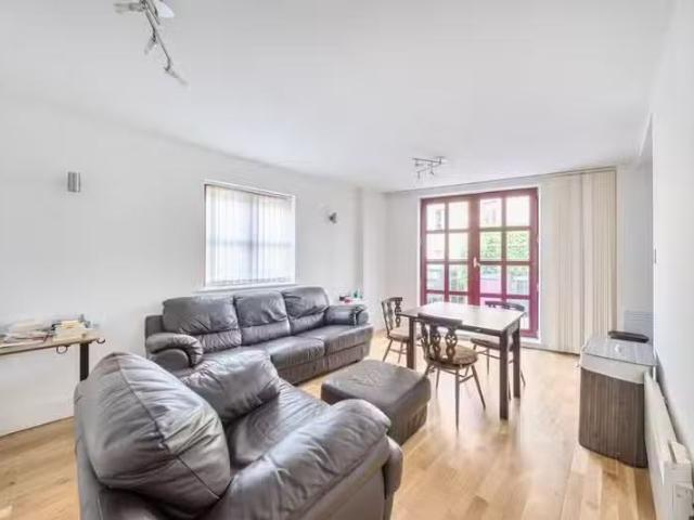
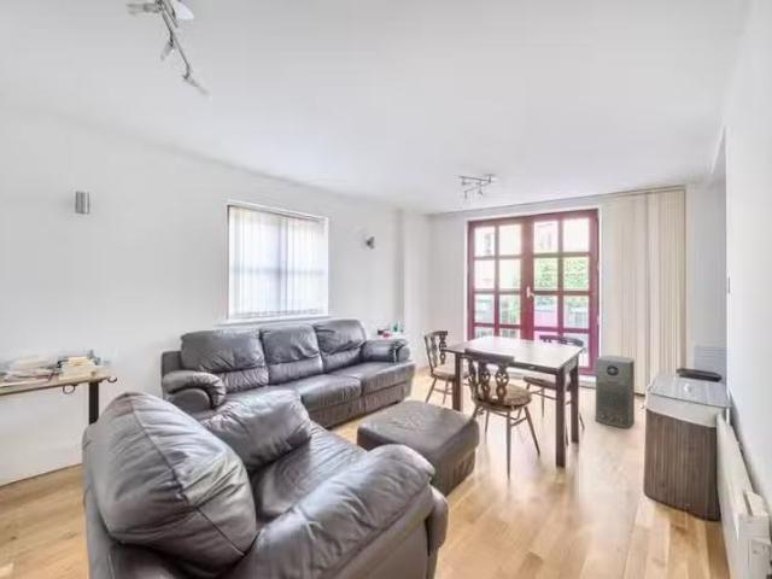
+ air purifier (615, 388)
